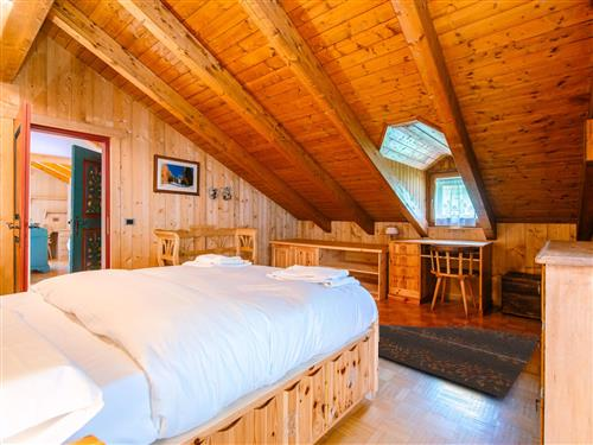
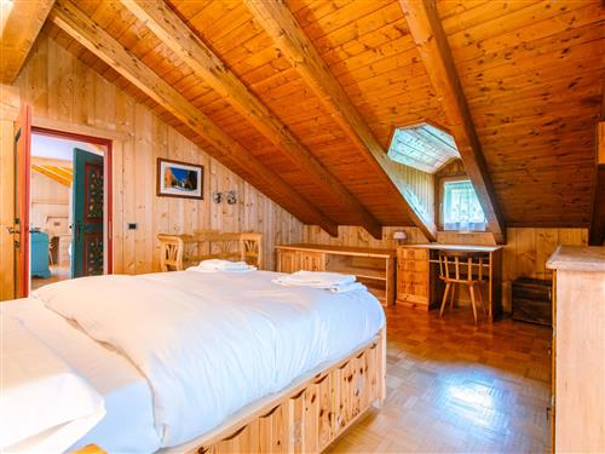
- area rug (404, 330)
